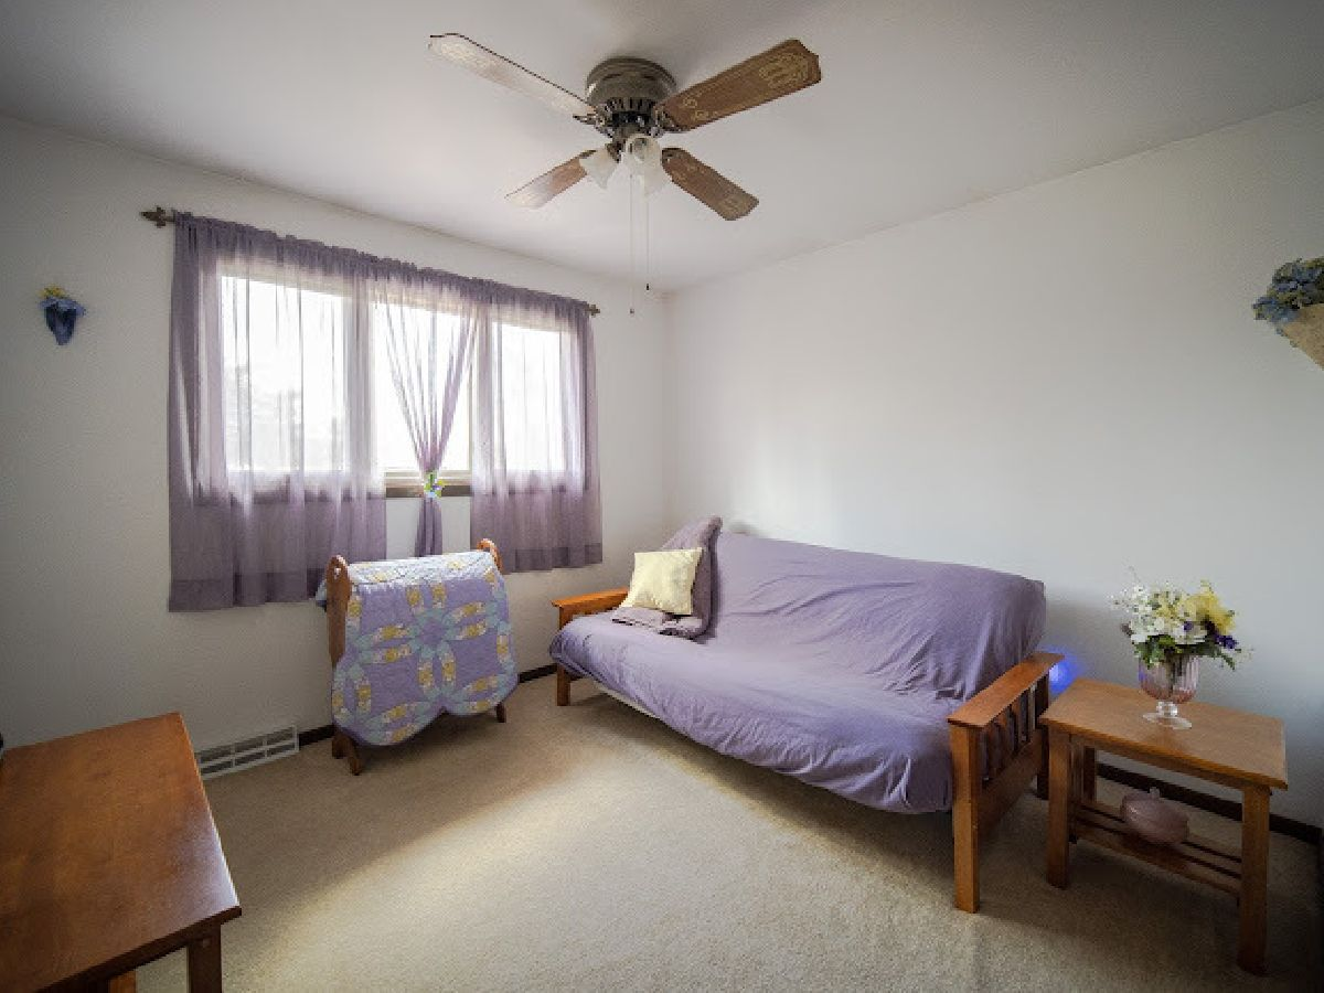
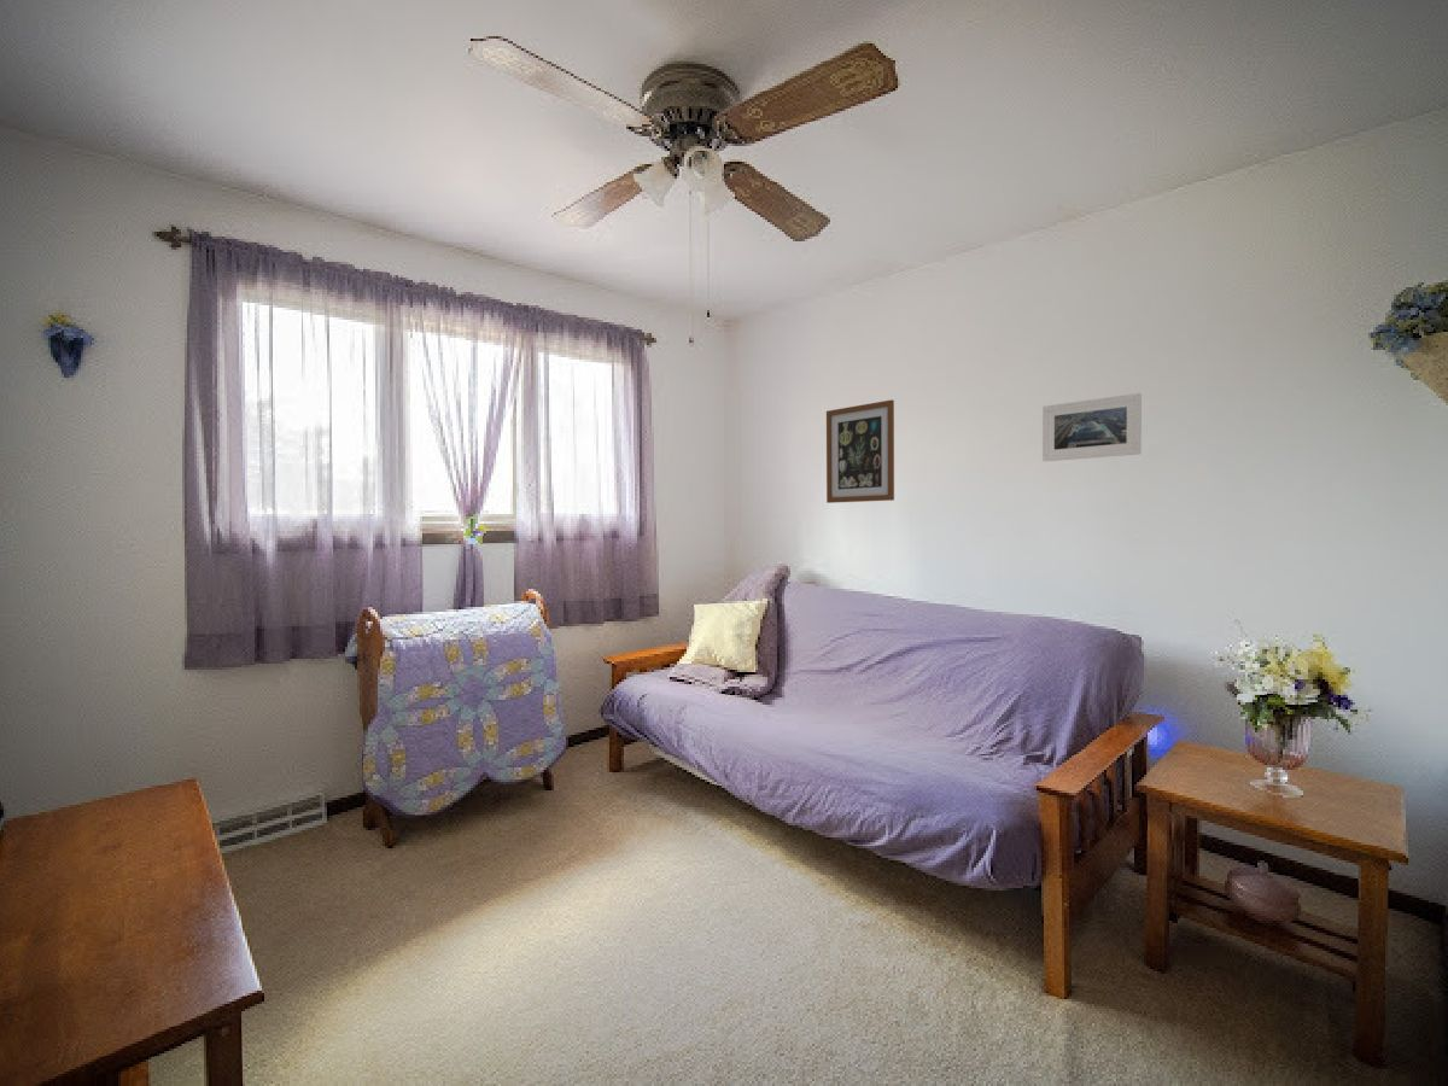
+ wall art (858, 454)
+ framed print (1088, 428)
